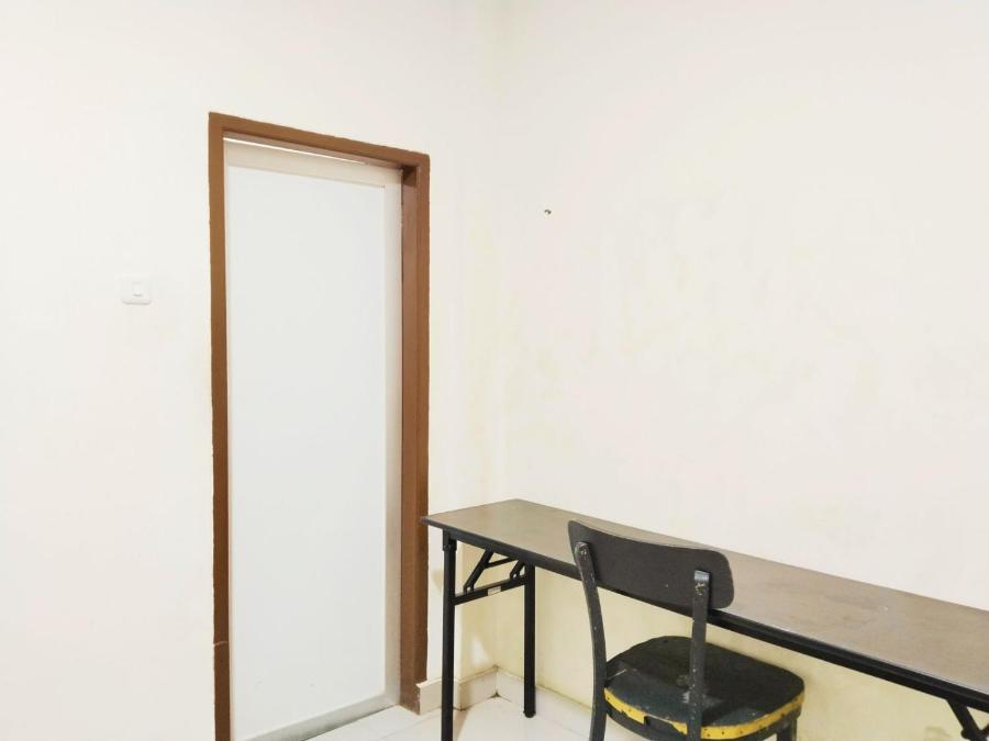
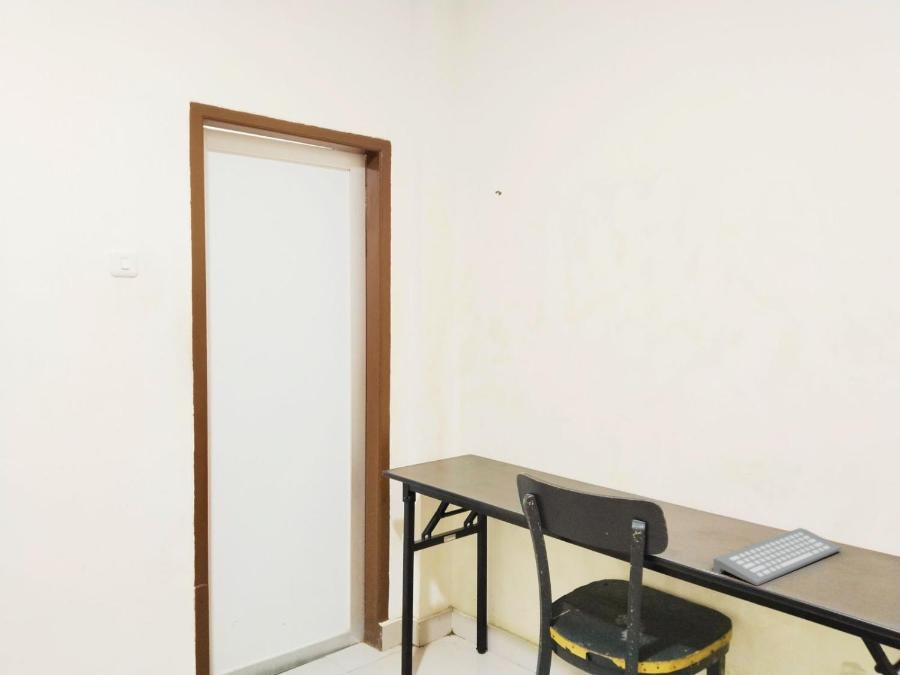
+ computer keyboard (780, 553)
